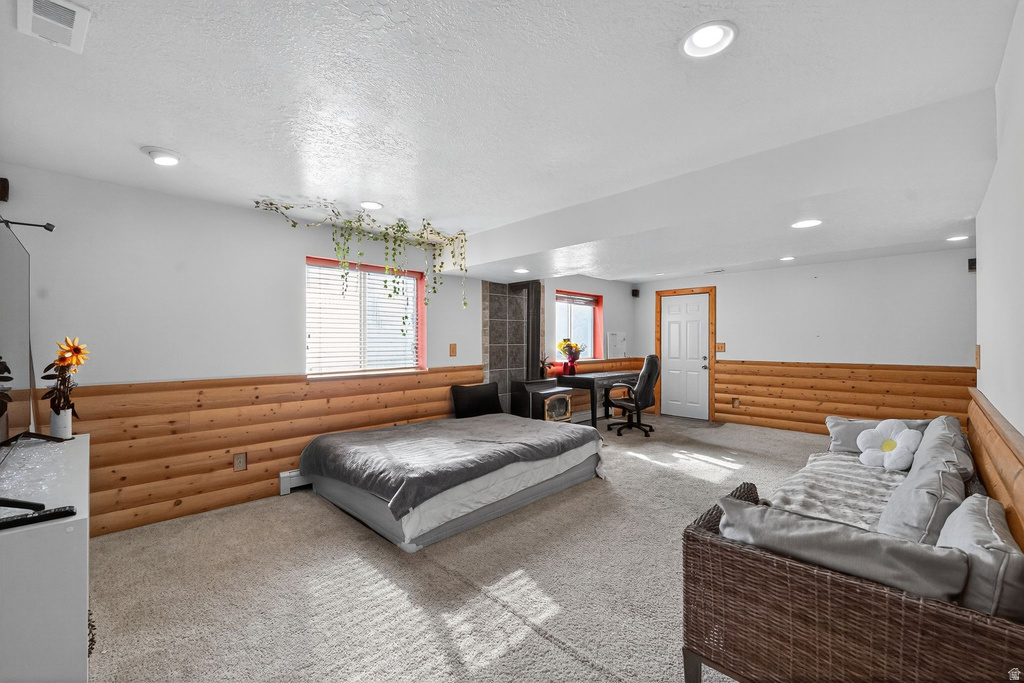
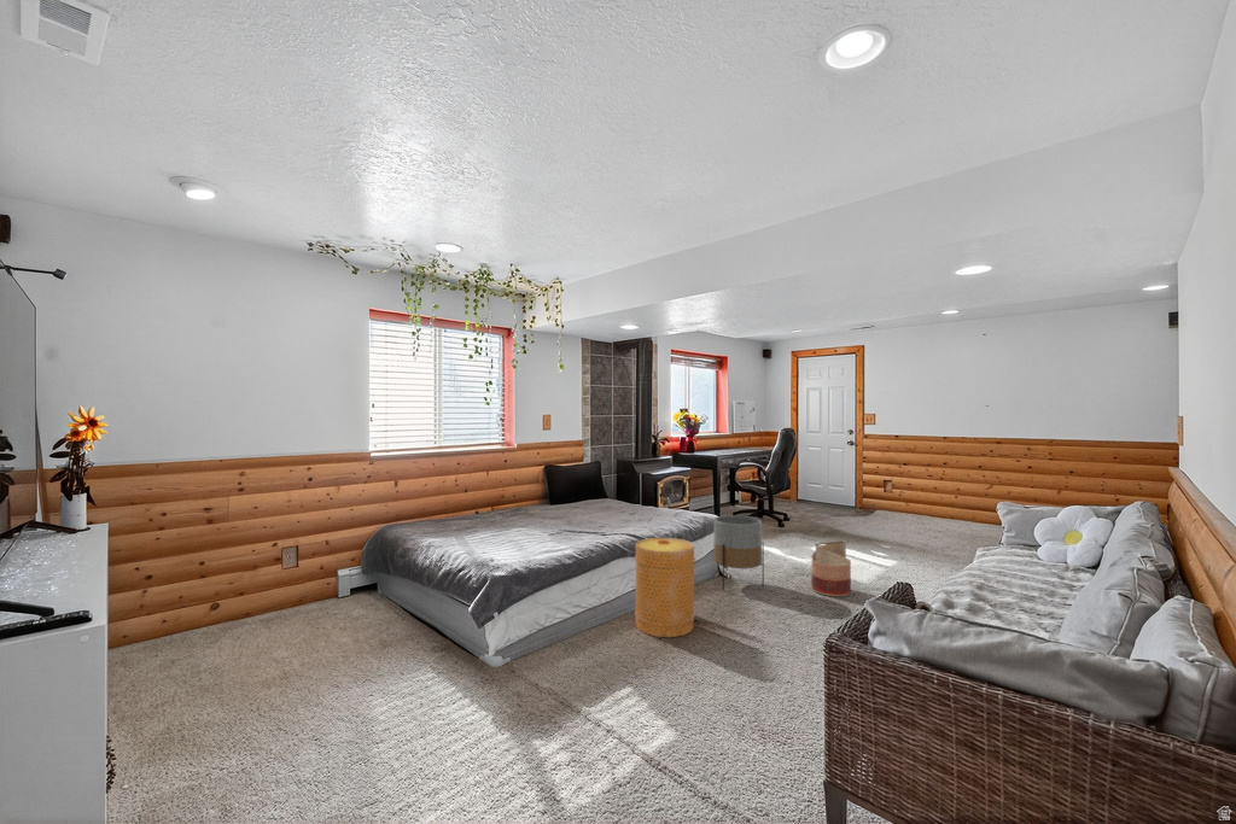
+ basket (664, 584)
+ basket (830, 566)
+ planter (736, 551)
